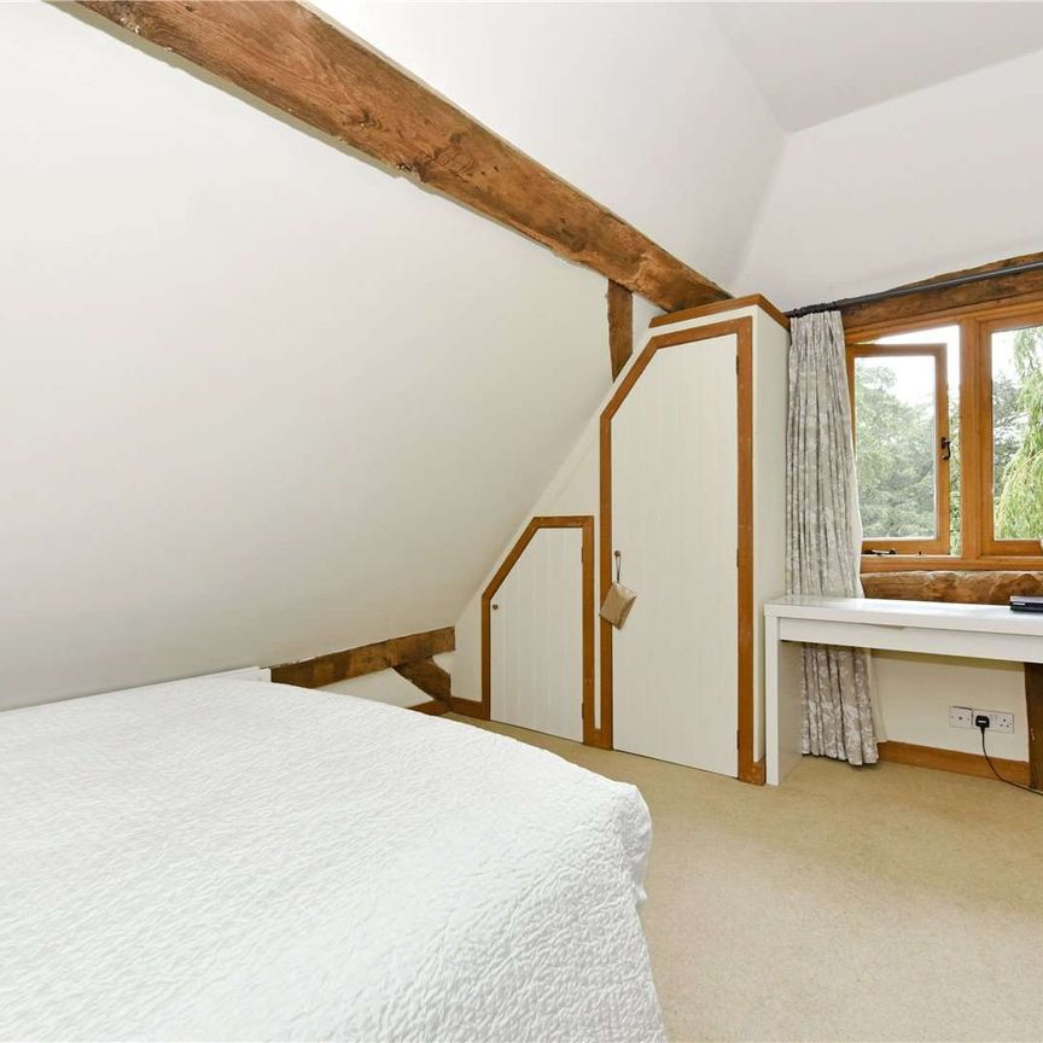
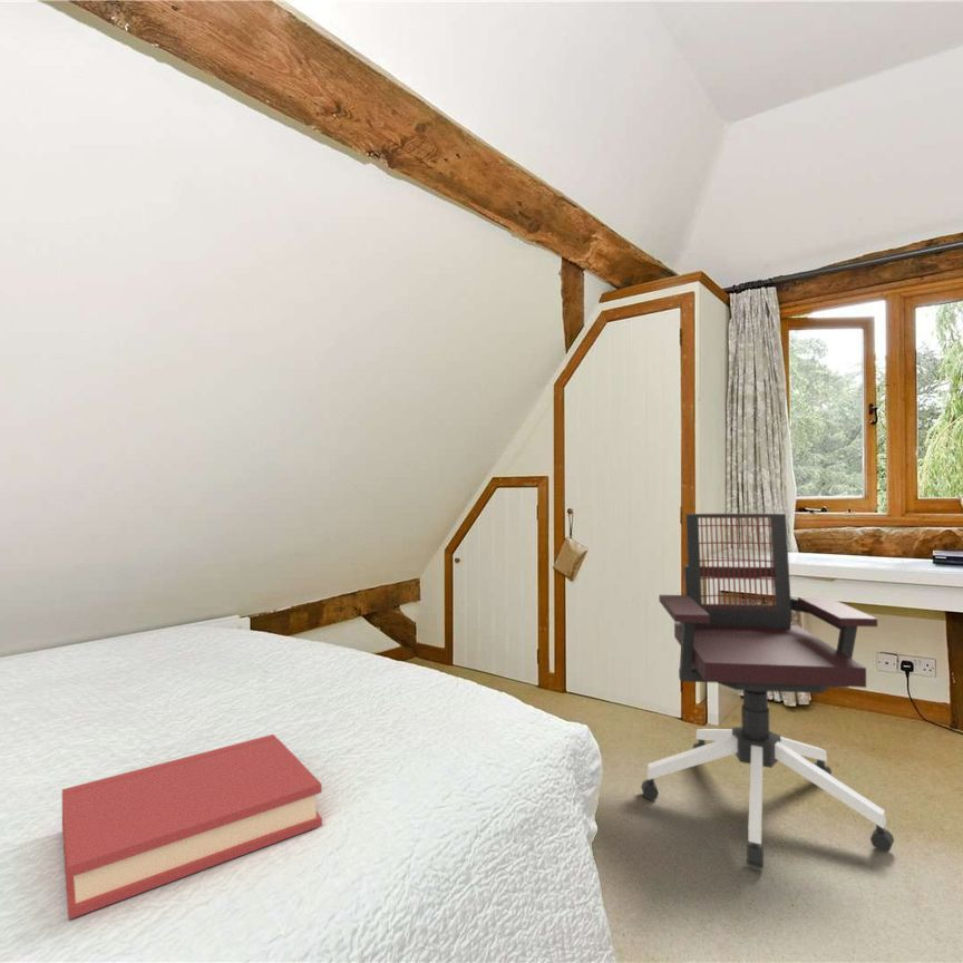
+ office chair (746, 660)
+ hardback book (192, 806)
